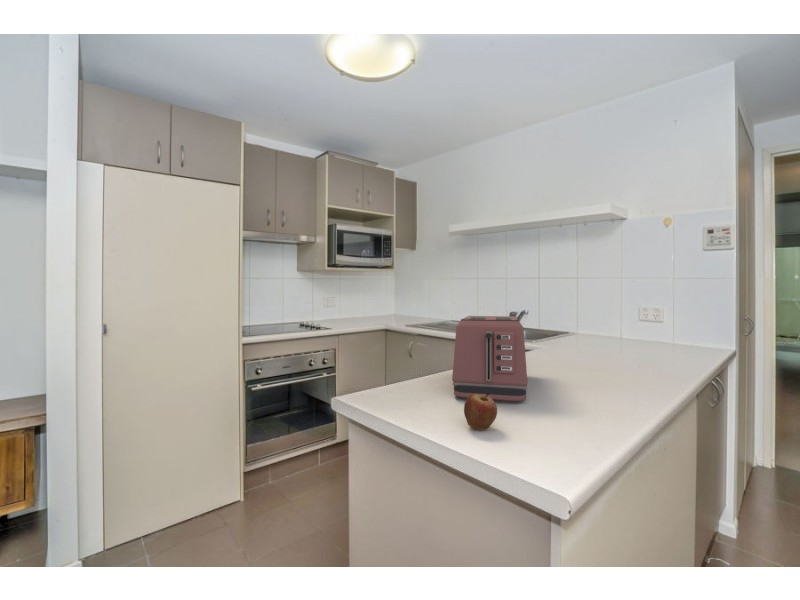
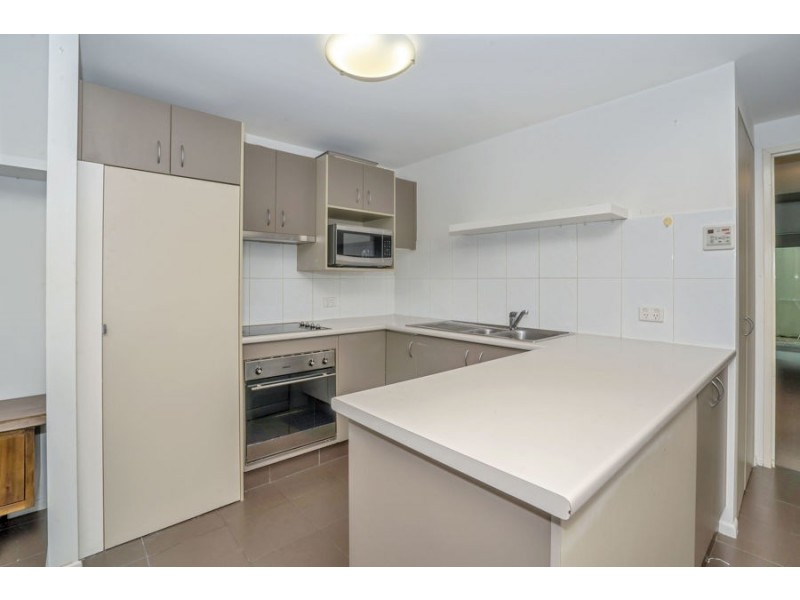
- toaster (490, 352)
- fruit (480, 409)
